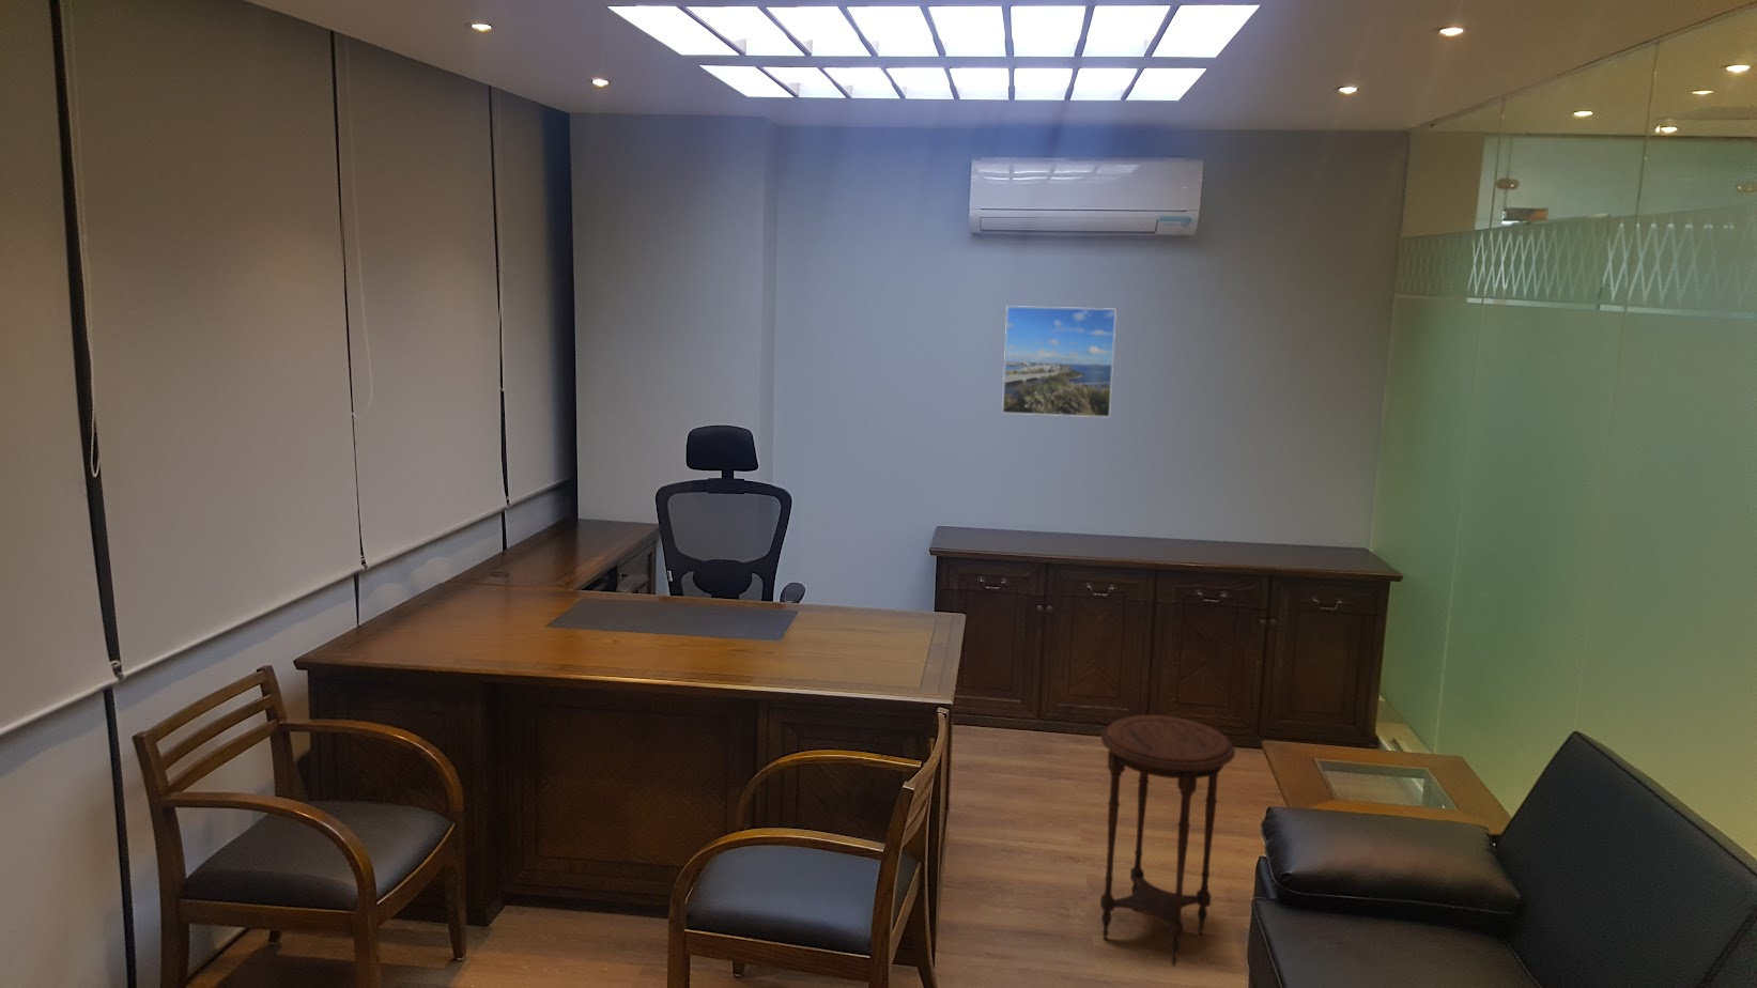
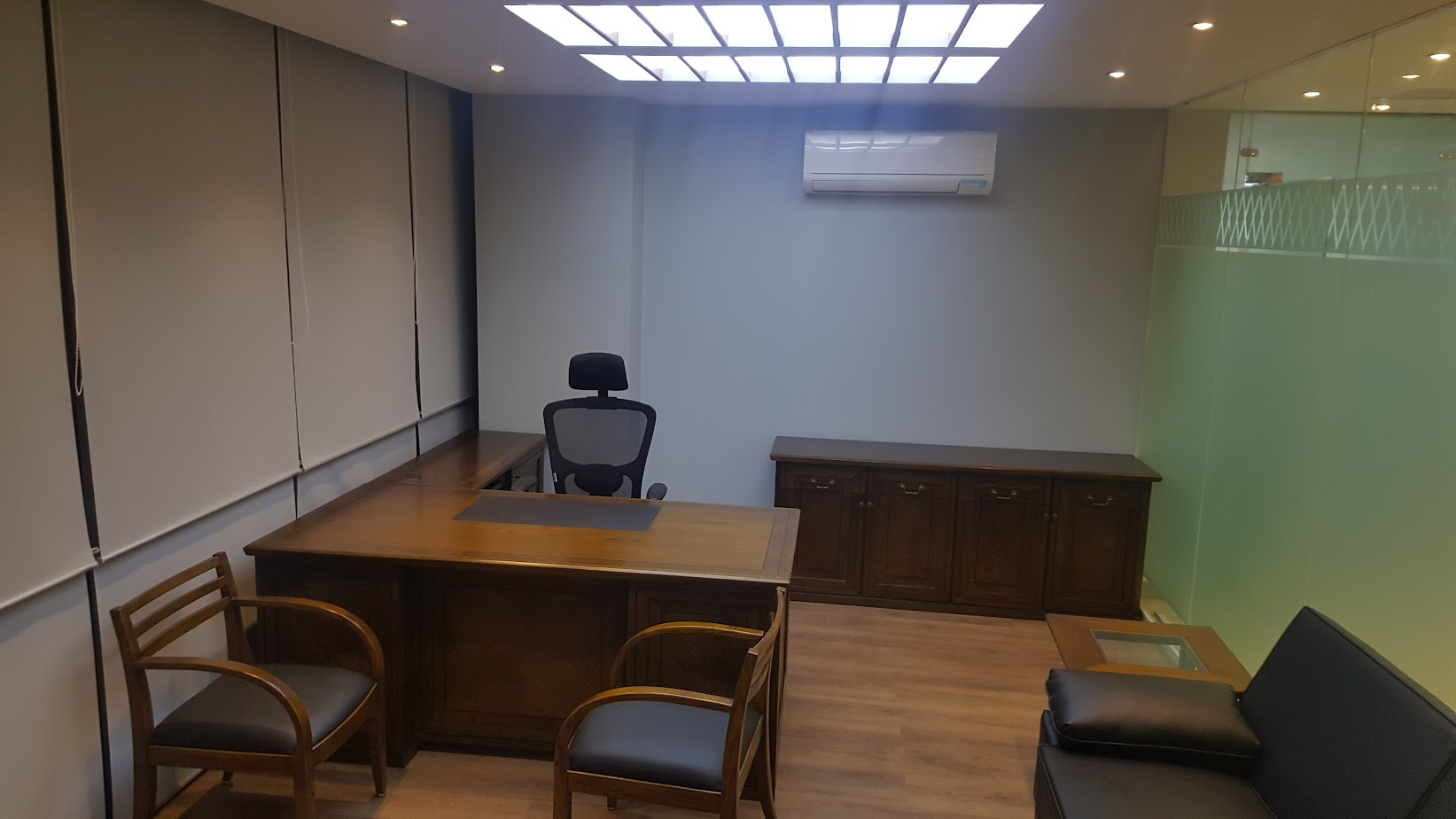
- side table (1142, 837)
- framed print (1057, 362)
